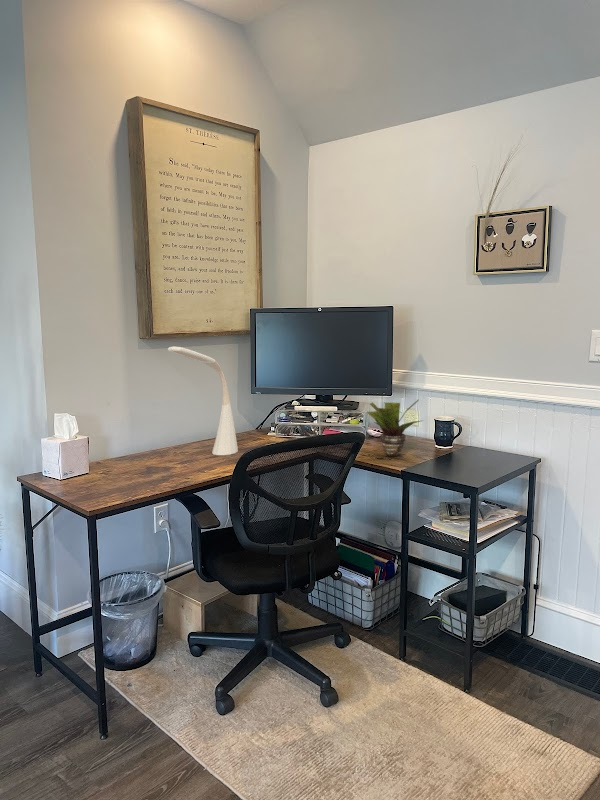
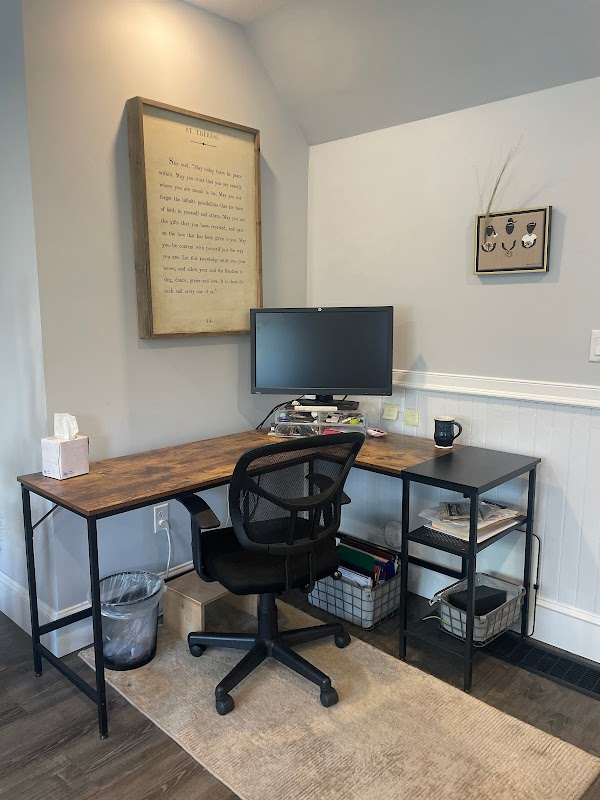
- potted plant (392, 427)
- desk lamp (222, 402)
